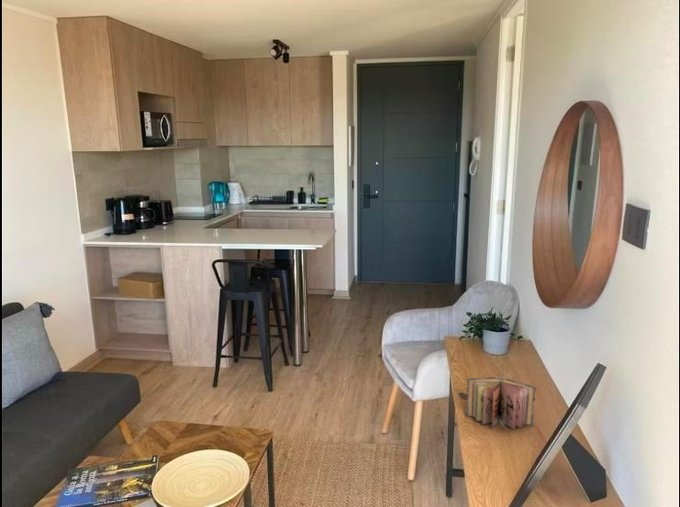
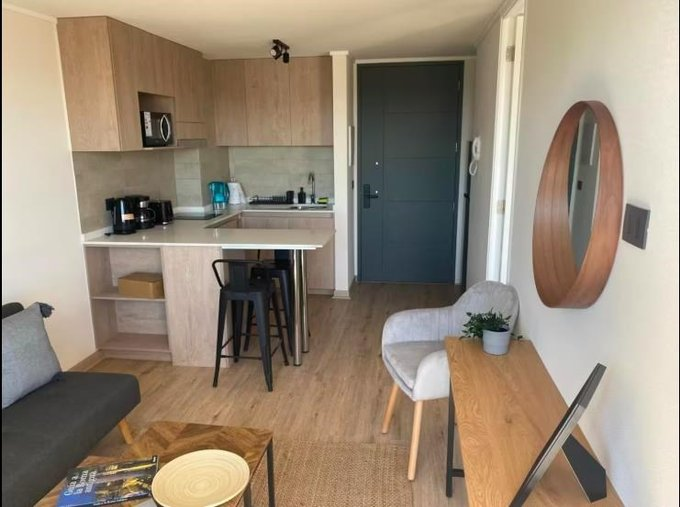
- book (495, 402)
